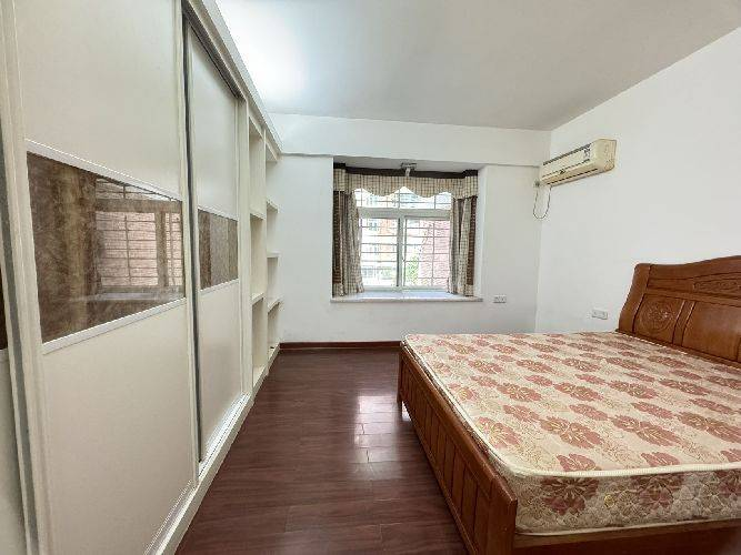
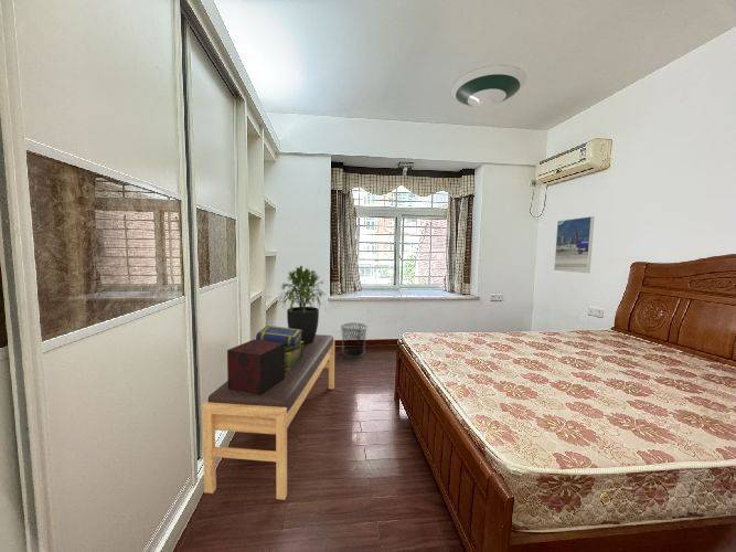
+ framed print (573, 245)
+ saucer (486, 95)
+ potted plant (301, 302)
+ decorative box (257, 364)
+ stack of books (279, 342)
+ bench (287, 391)
+ waste bin (353, 339)
